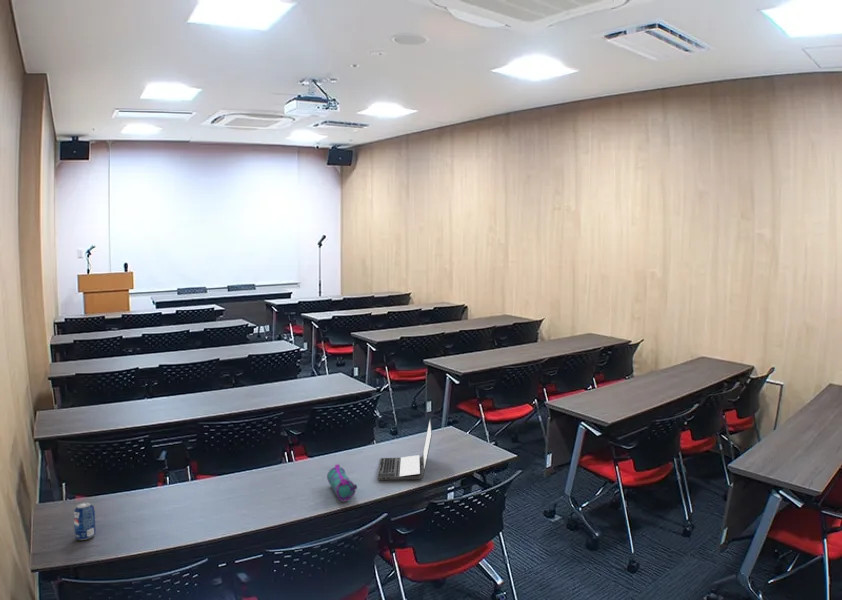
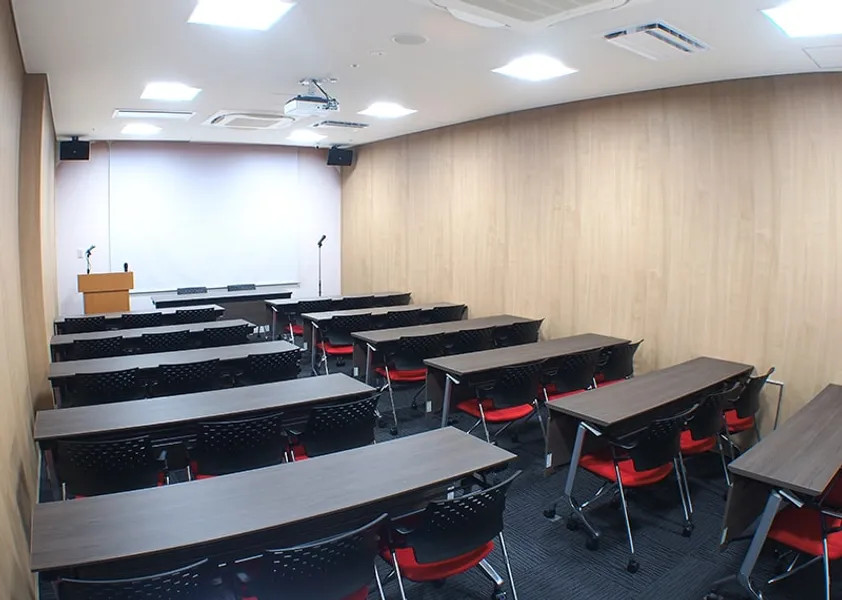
- laptop (405, 457)
- beverage can (84, 521)
- pencil case (341, 482)
